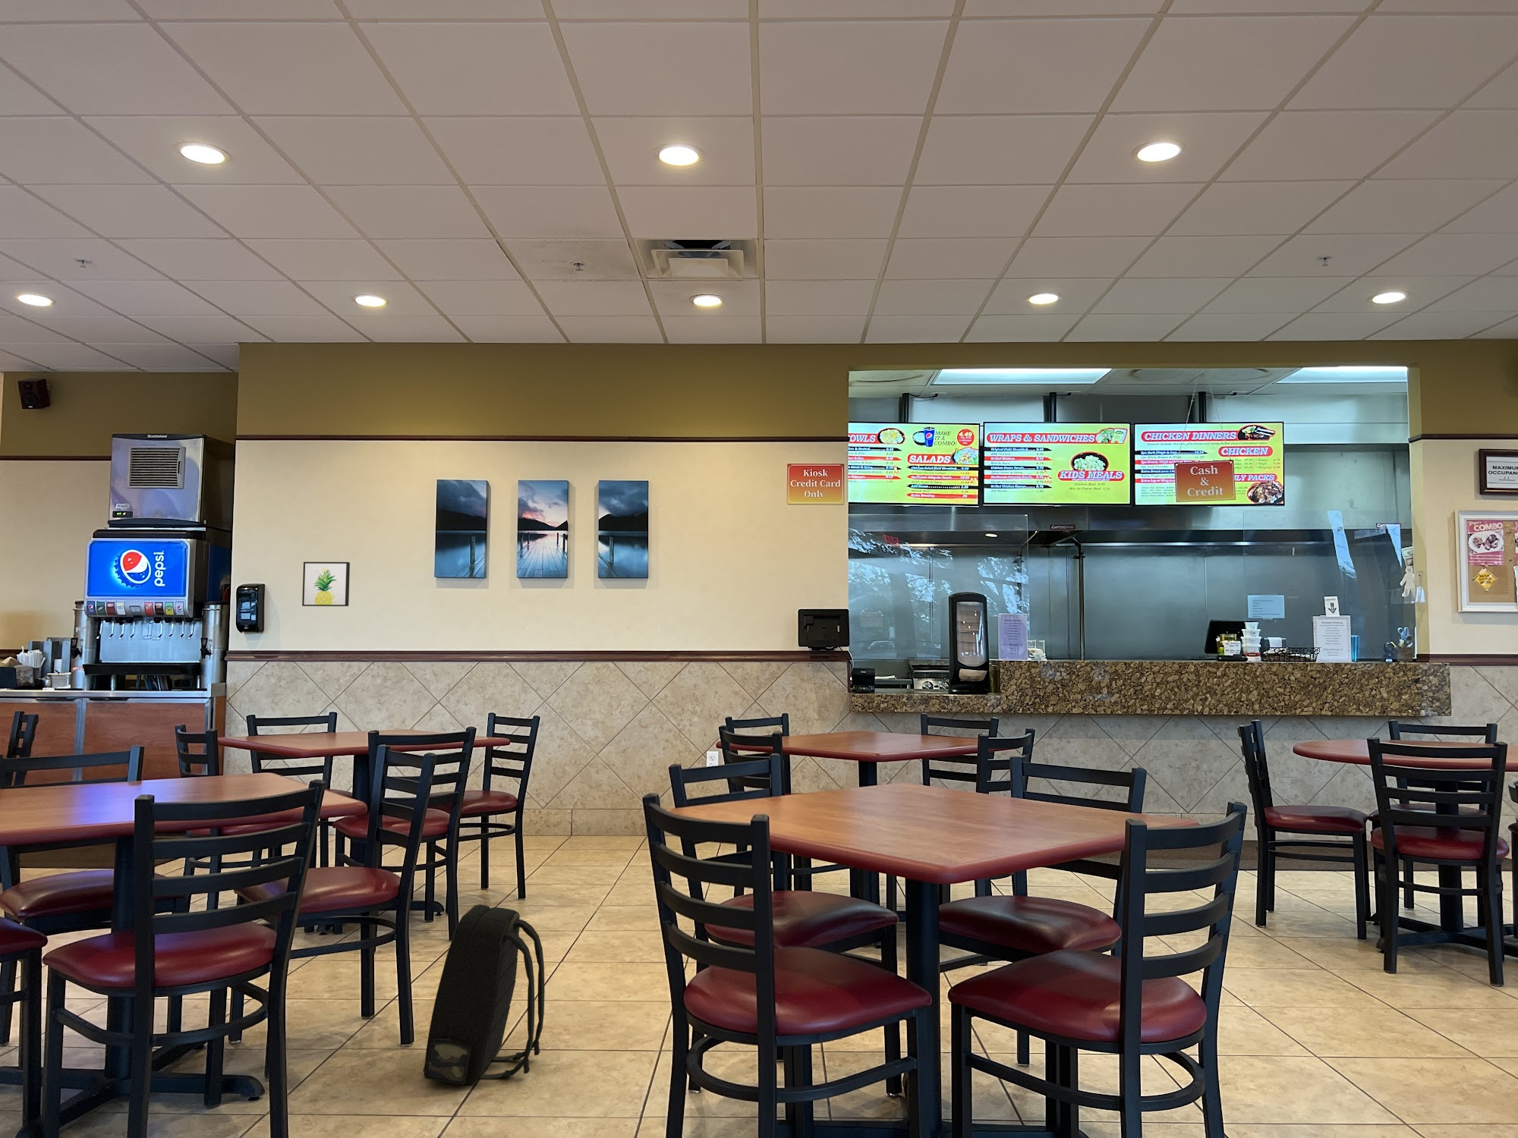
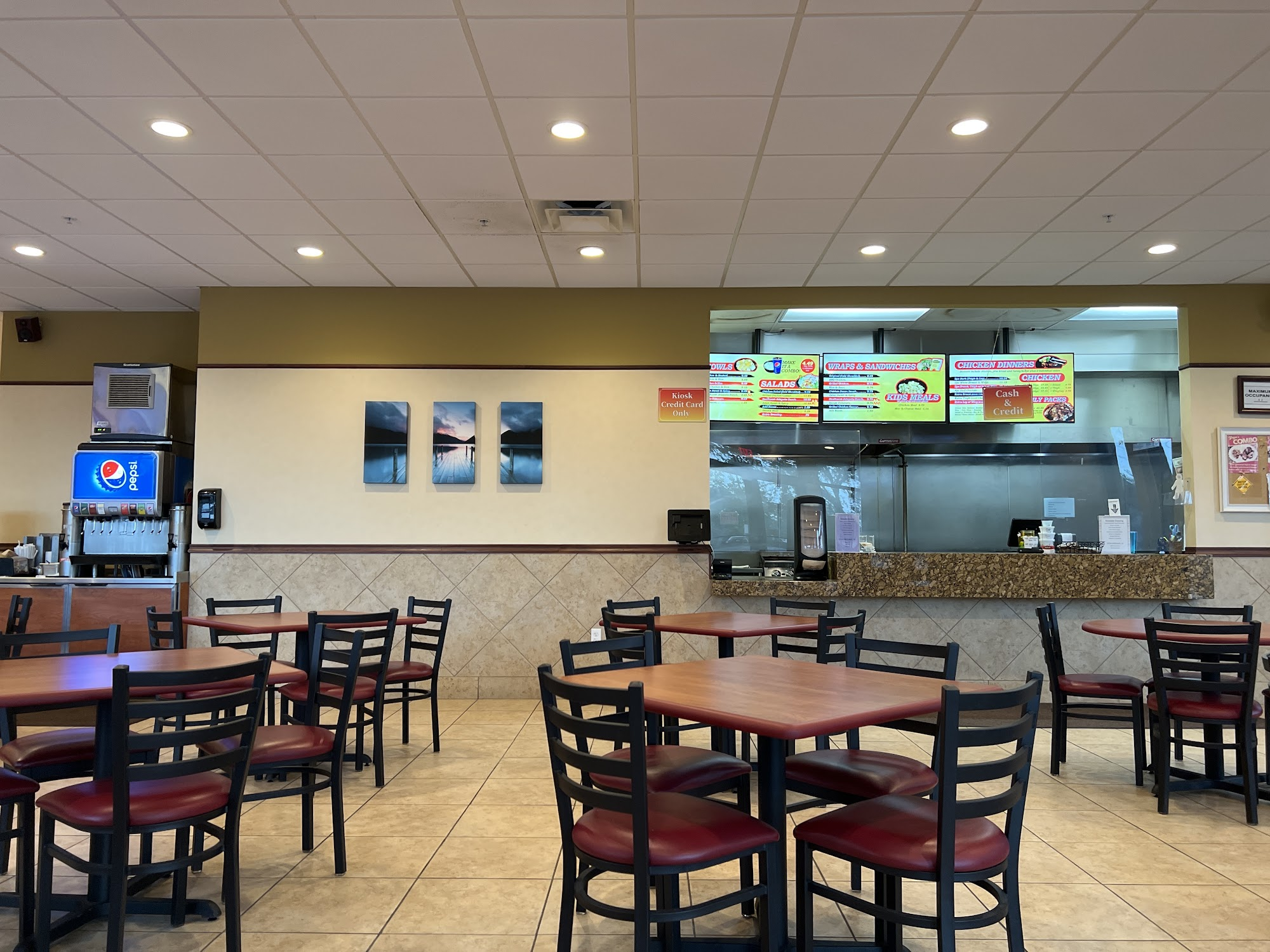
- wall art (325, 583)
- backpack (485, 987)
